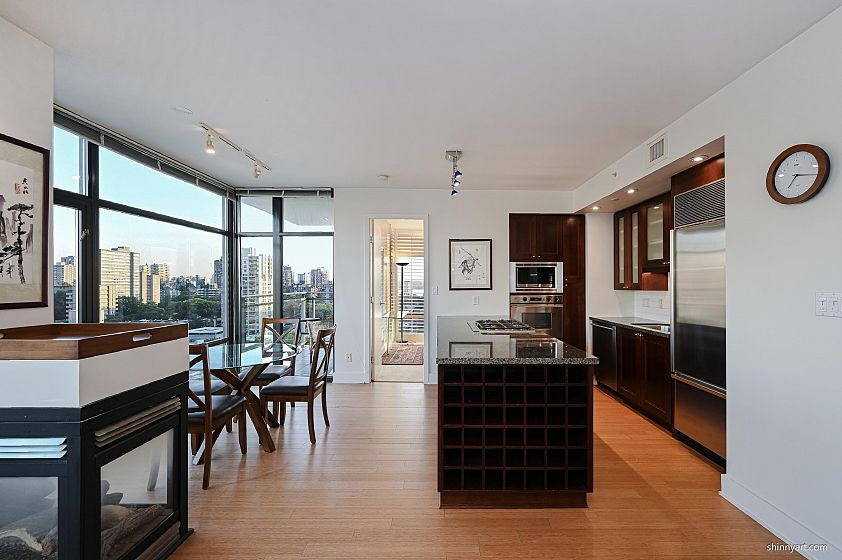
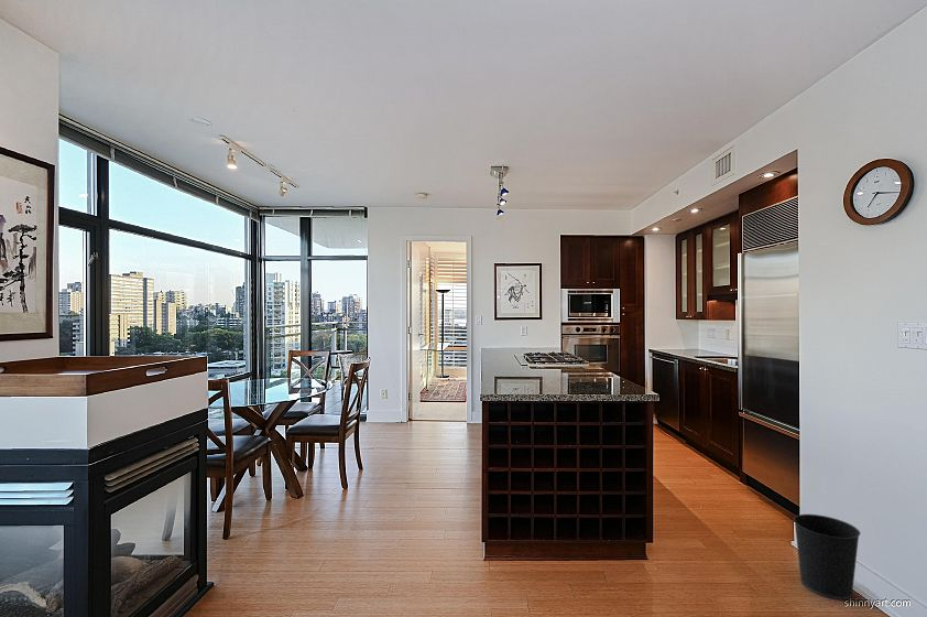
+ wastebasket (826, 555)
